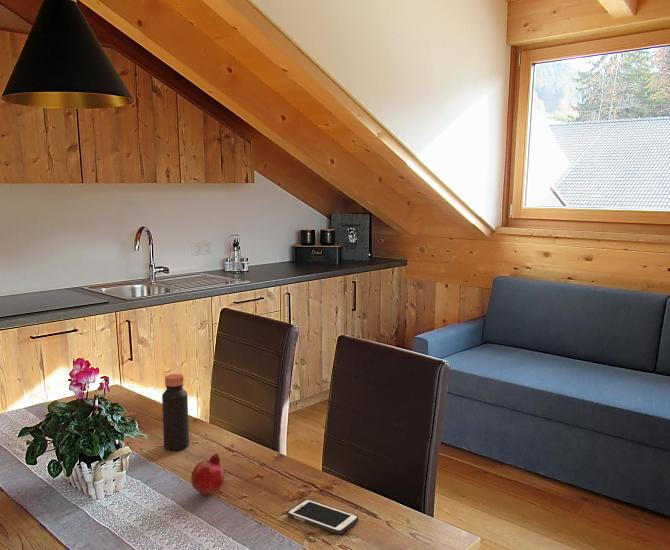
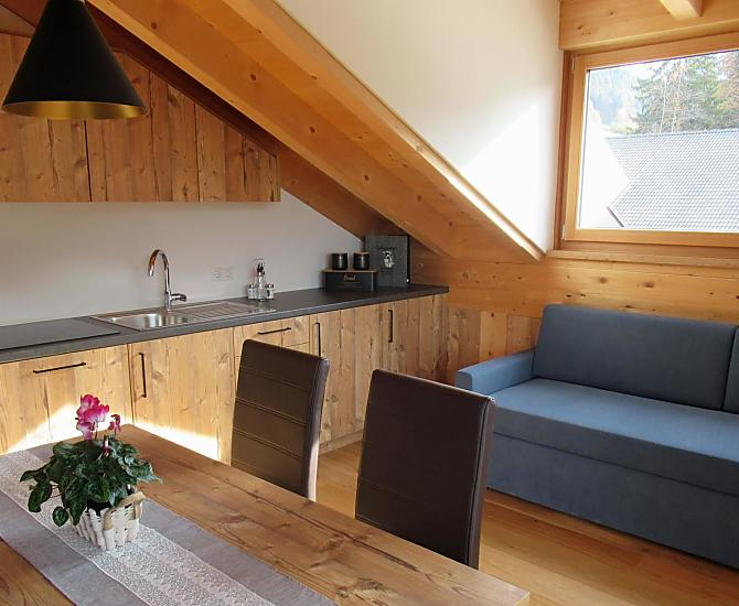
- cell phone (322, 516)
- bottle (175, 411)
- fruit (207, 474)
